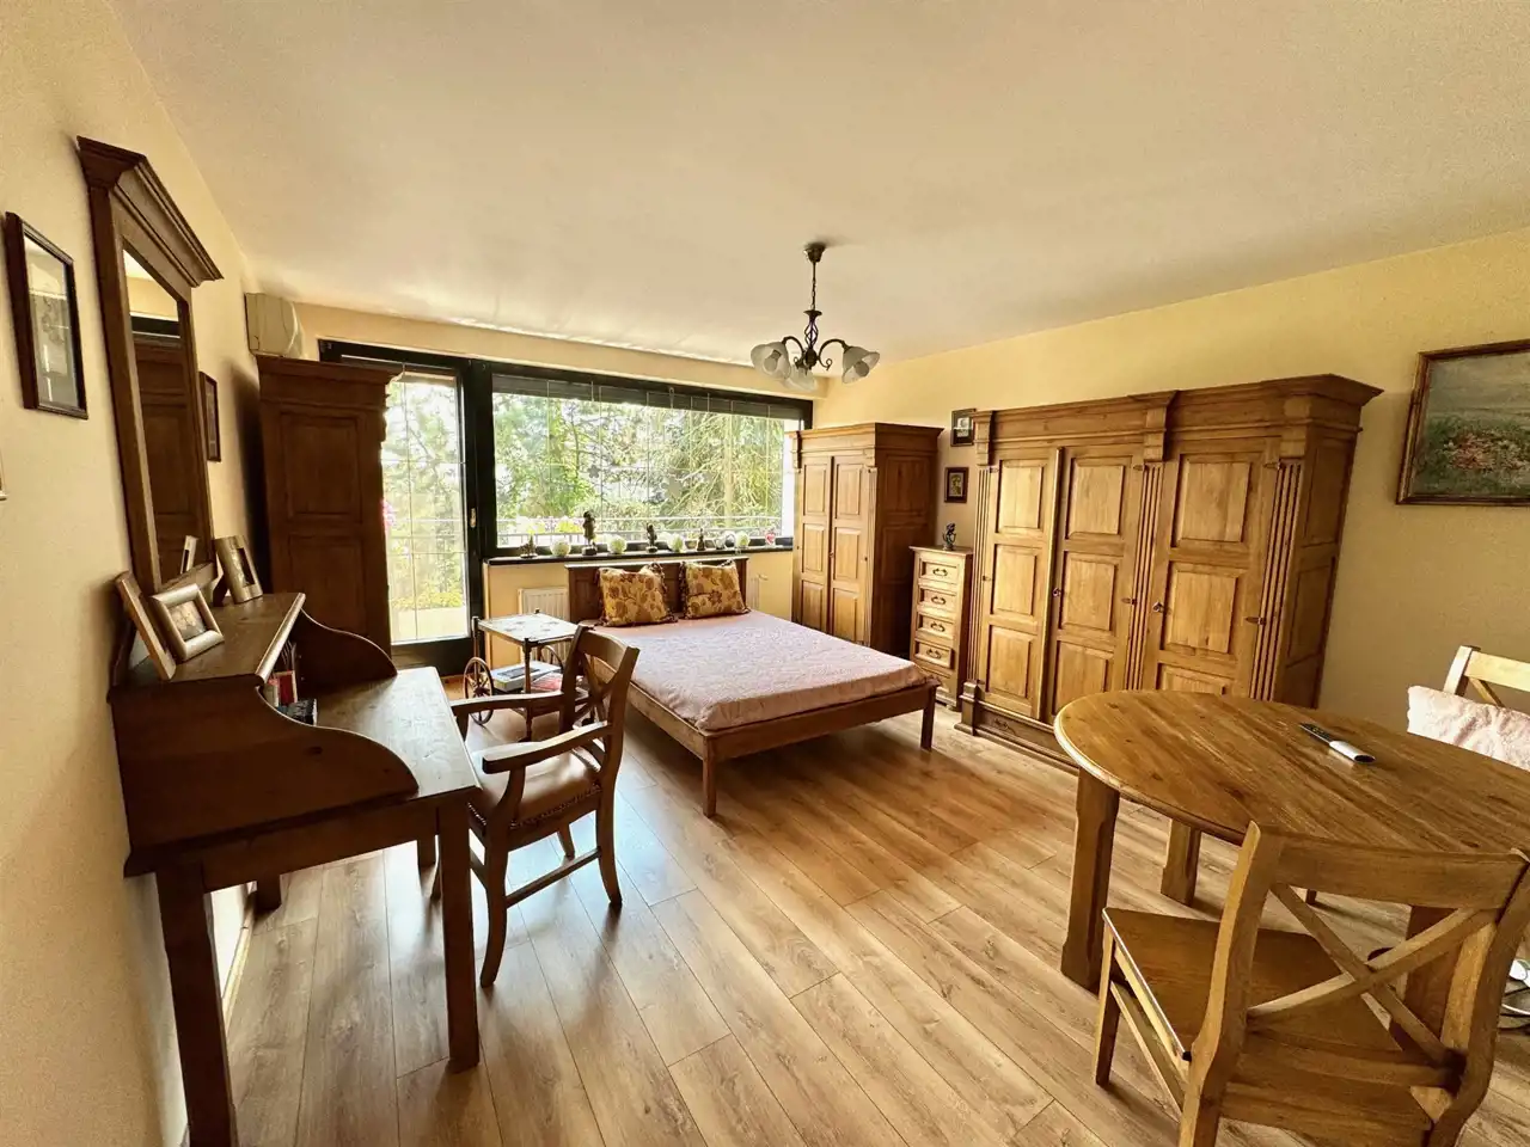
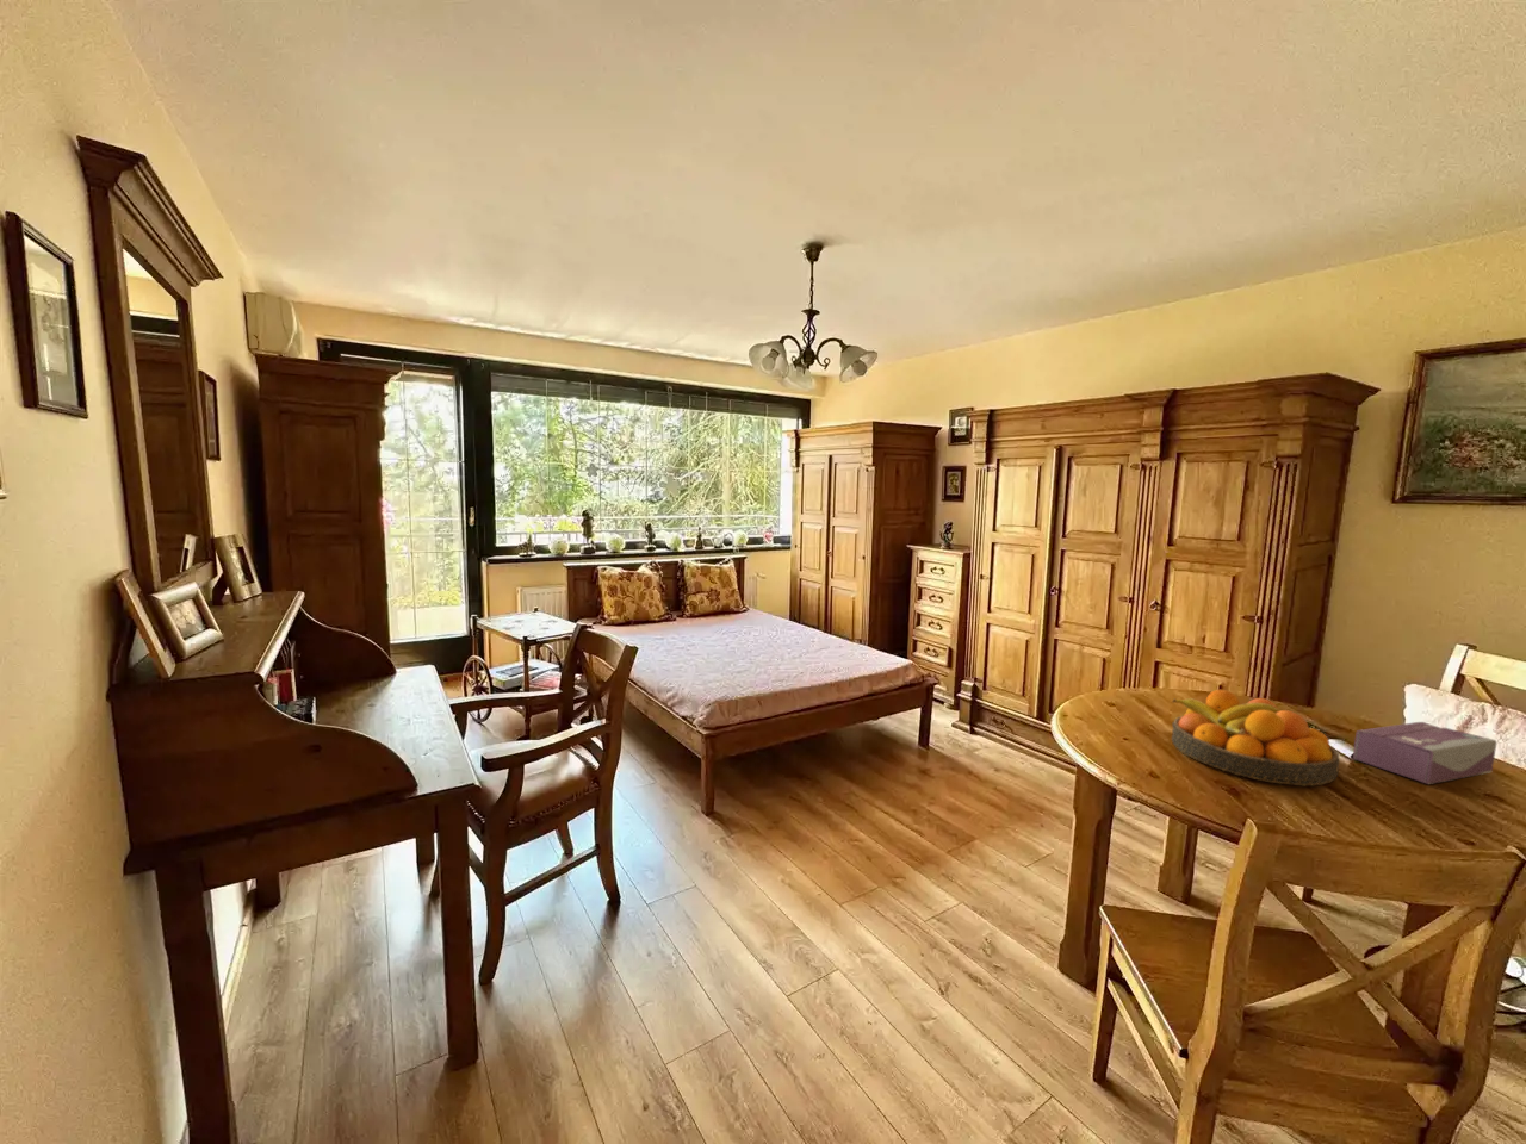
+ tissue box (1423, 750)
+ fruit bowl (1252, 728)
